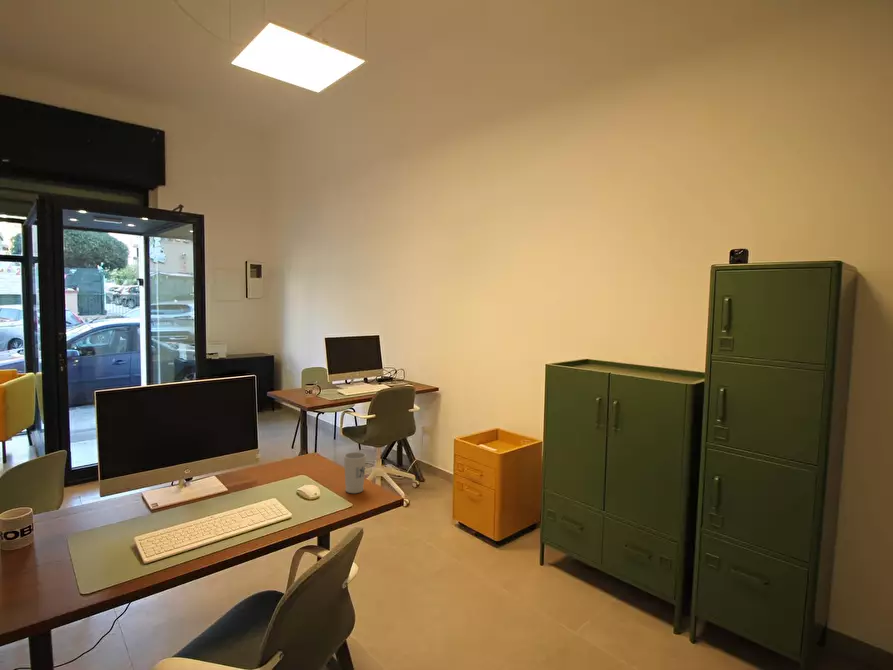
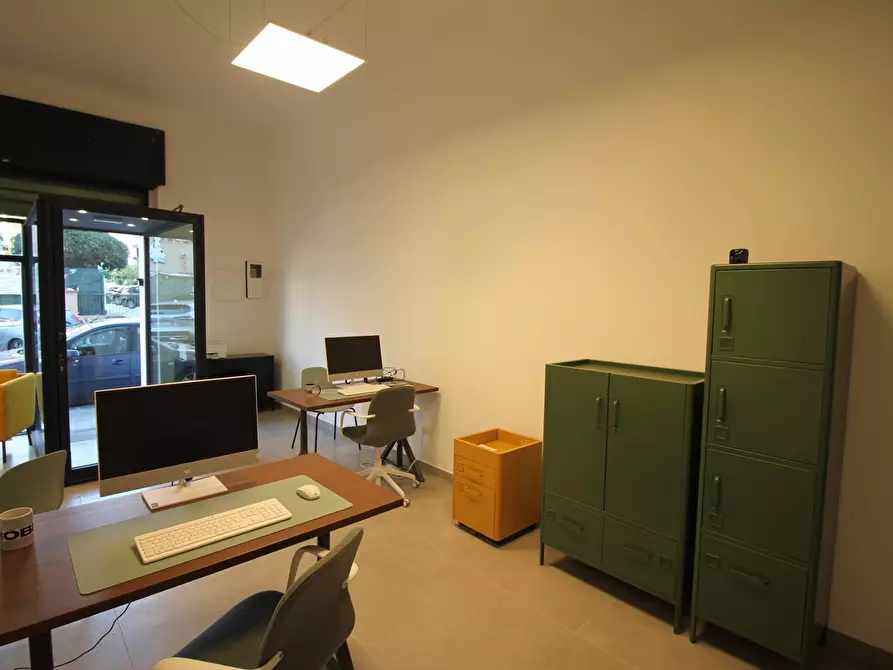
- cup (354, 472)
